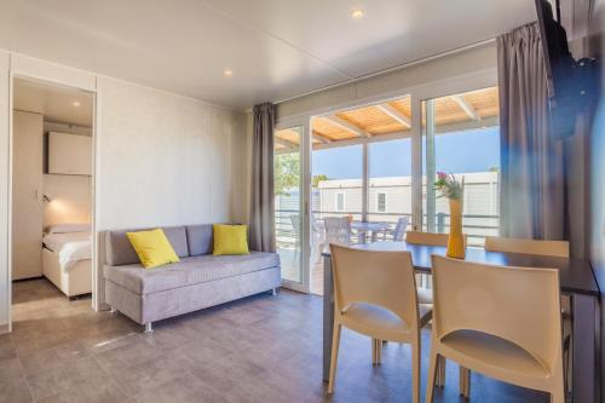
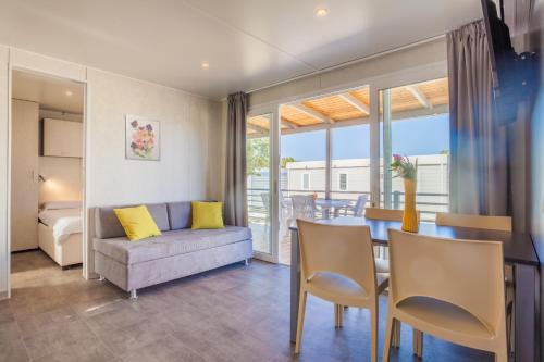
+ wall art (143, 139)
